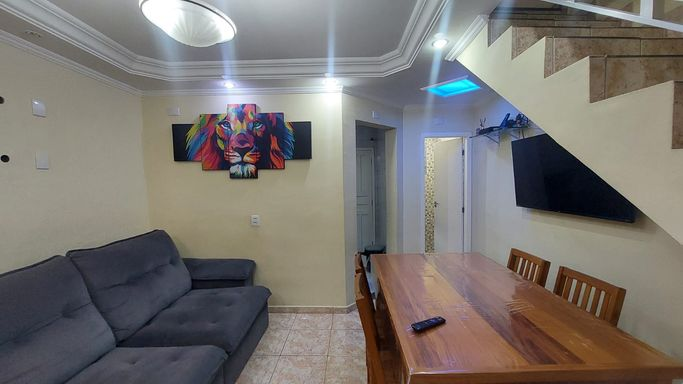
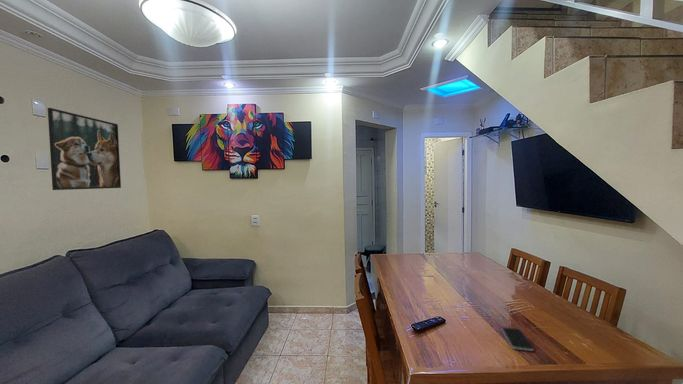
+ smartphone (516, 338)
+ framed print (89, 153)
